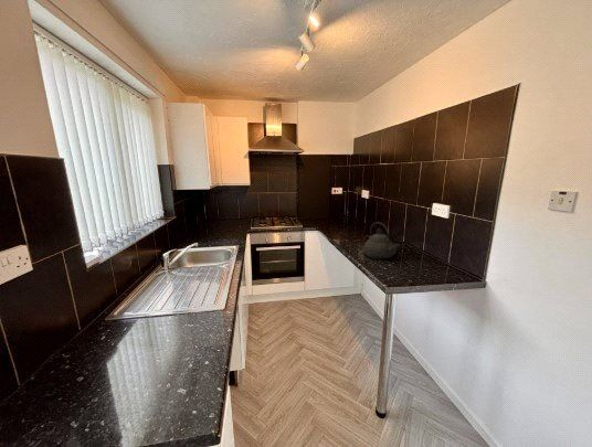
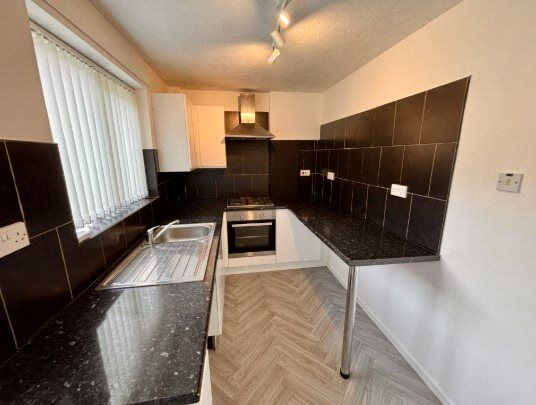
- teakettle (382, 240)
